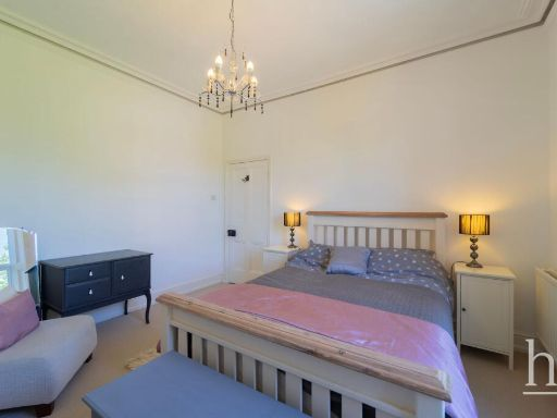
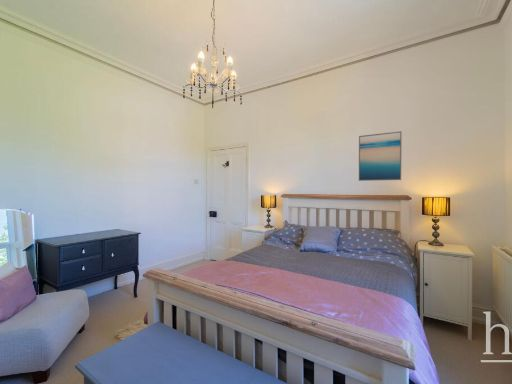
+ wall art (379, 157)
